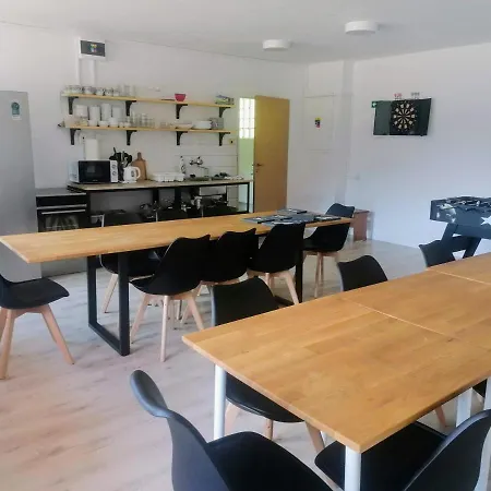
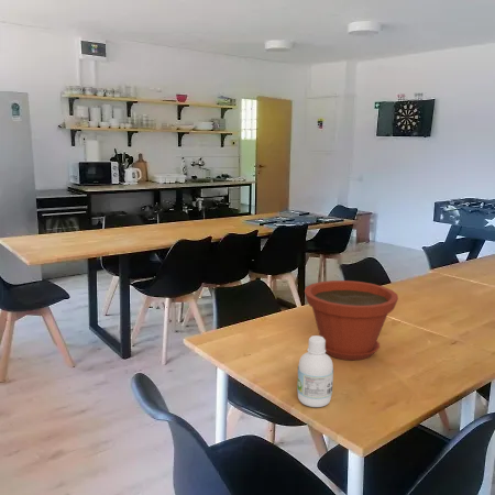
+ bottle (315, 370)
+ plant pot (349, 321)
